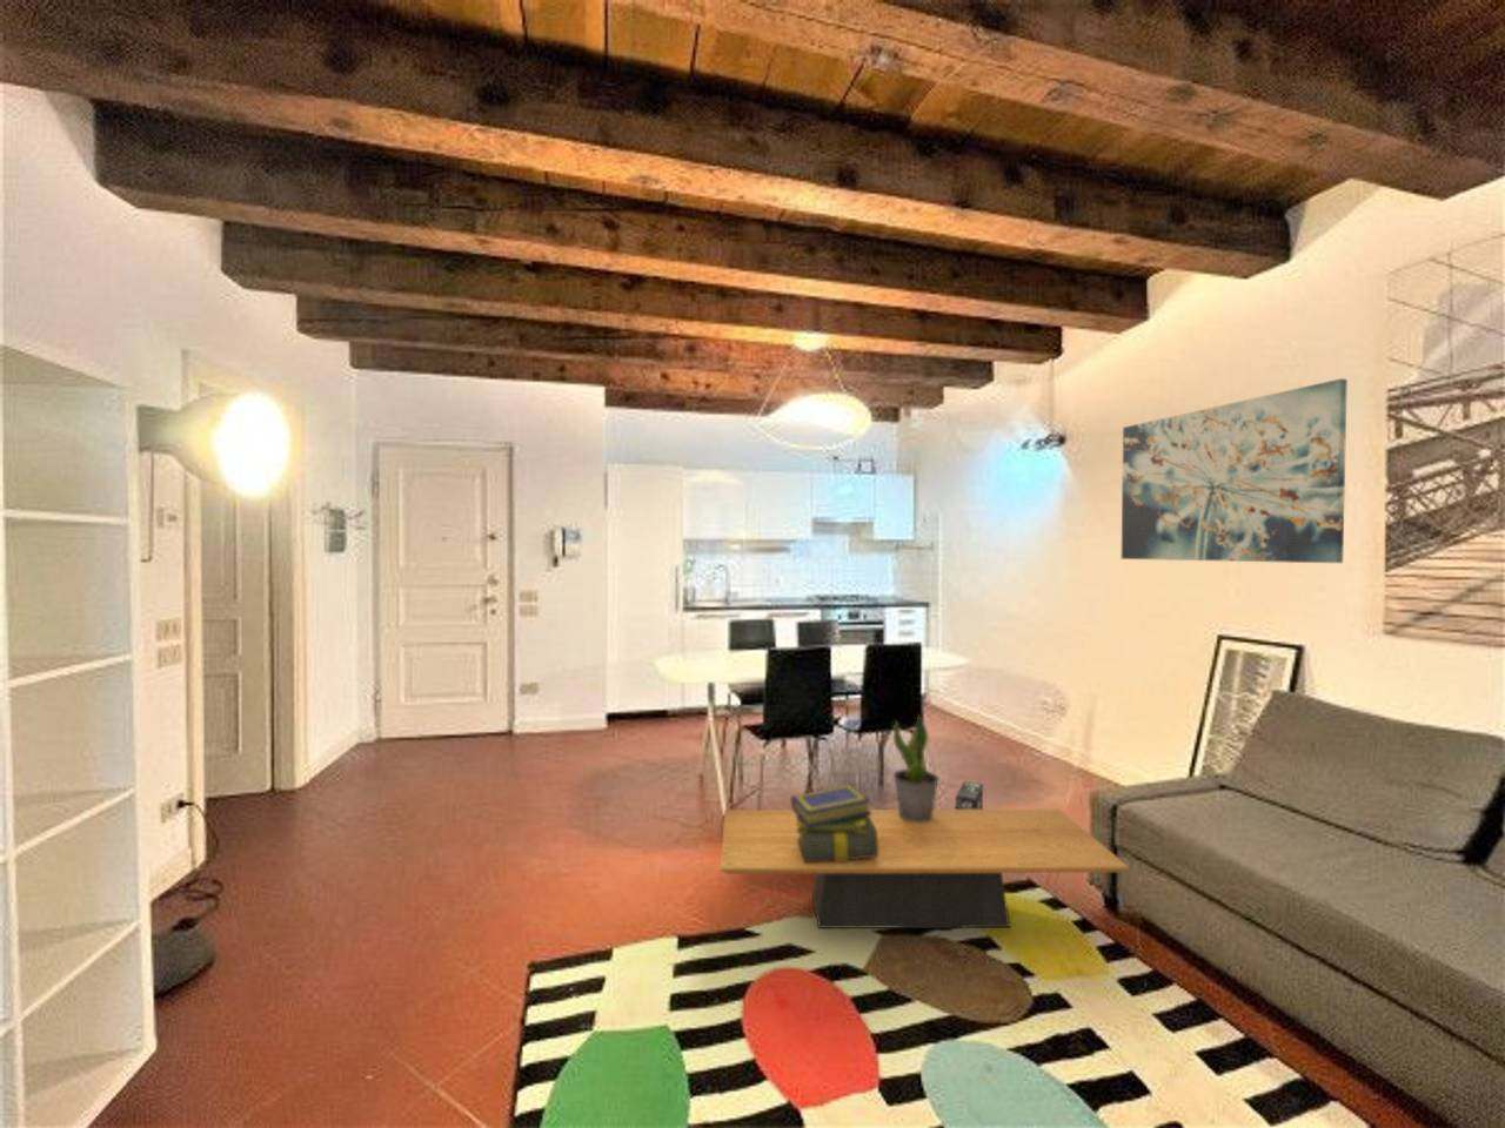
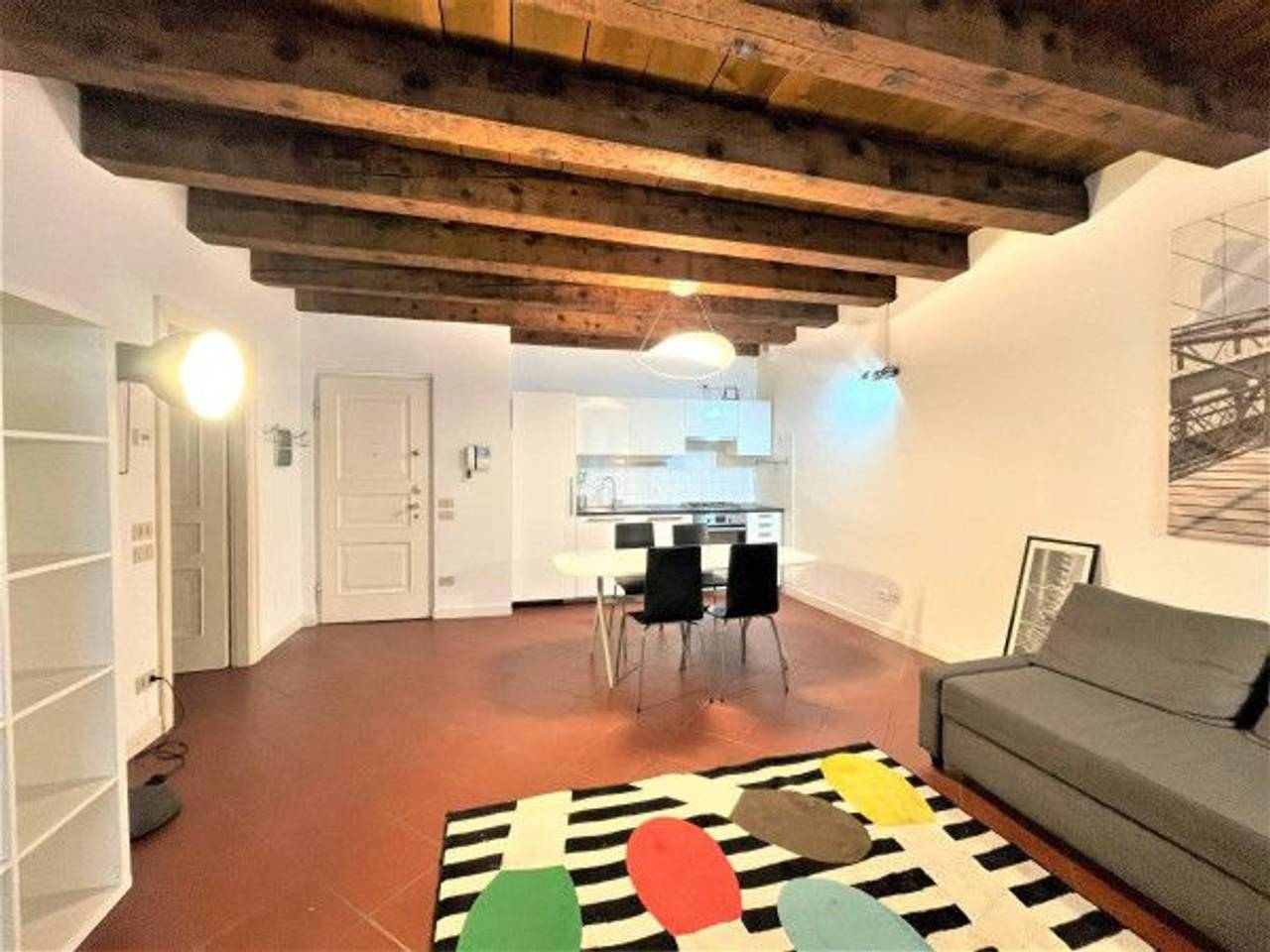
- stack of books (832, 821)
- potted plant (916, 767)
- wall art (1215, 485)
- coffee table (907, 873)
- box (969, 807)
